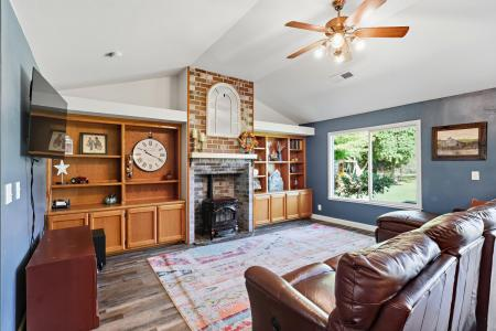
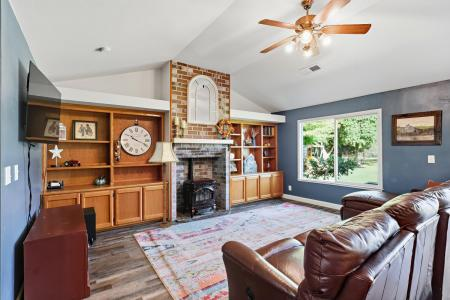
+ floor lamp (164, 182)
